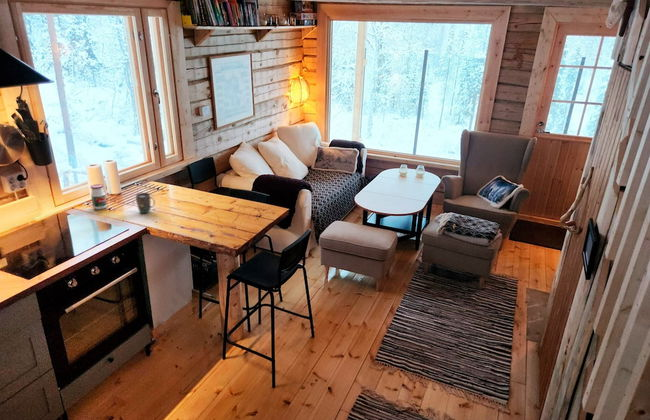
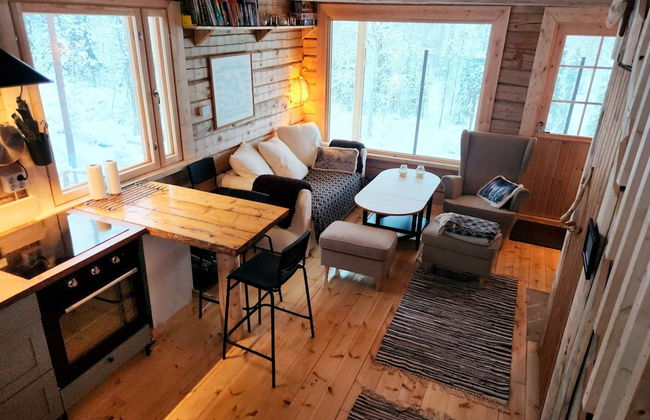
- jar (98, 197)
- mug (146, 203)
